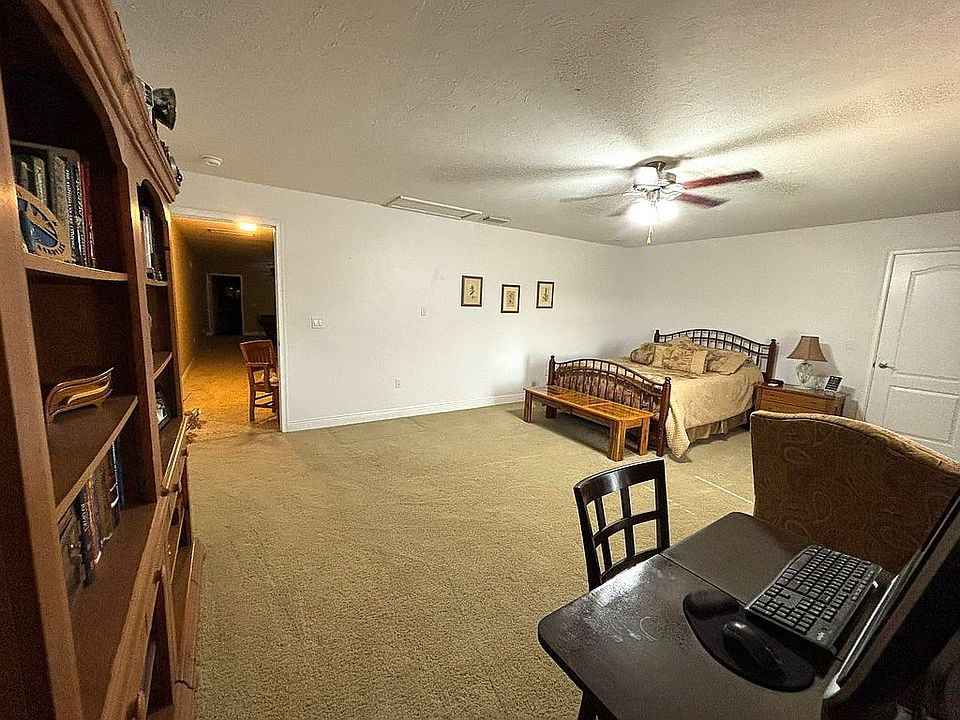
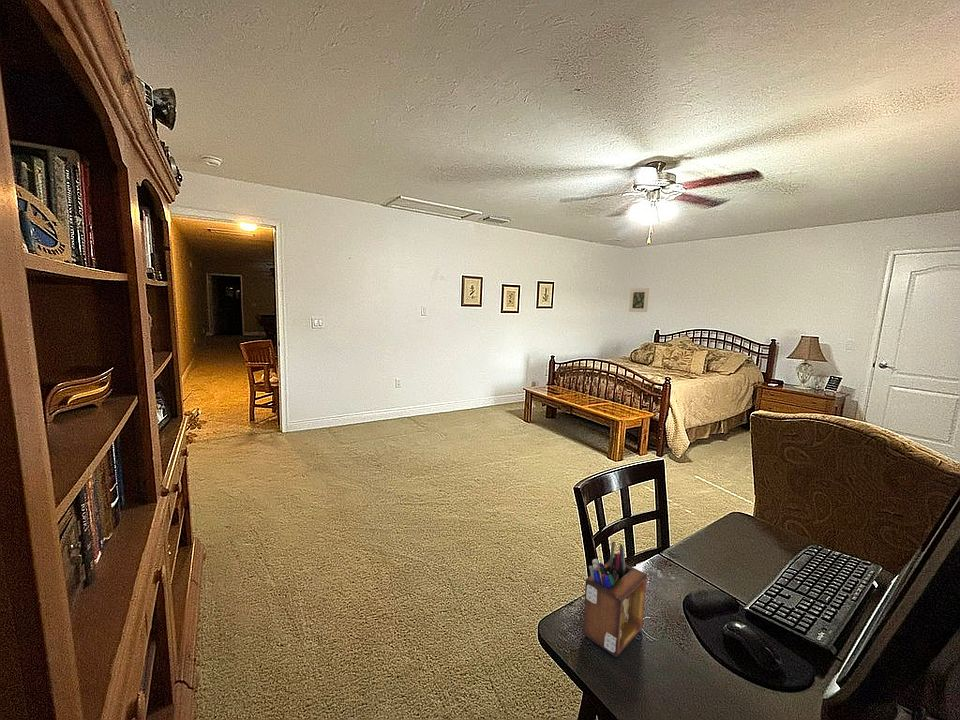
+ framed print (638, 300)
+ desk organizer (615, 593)
